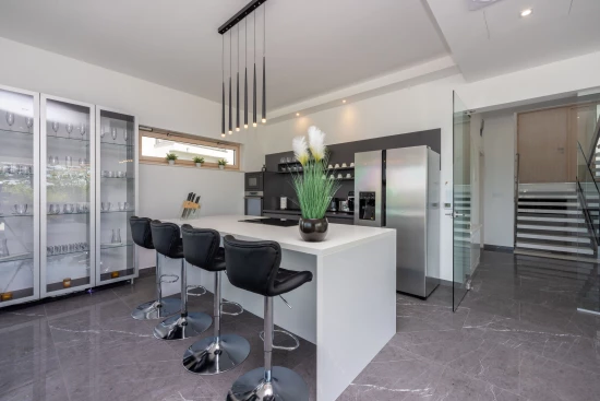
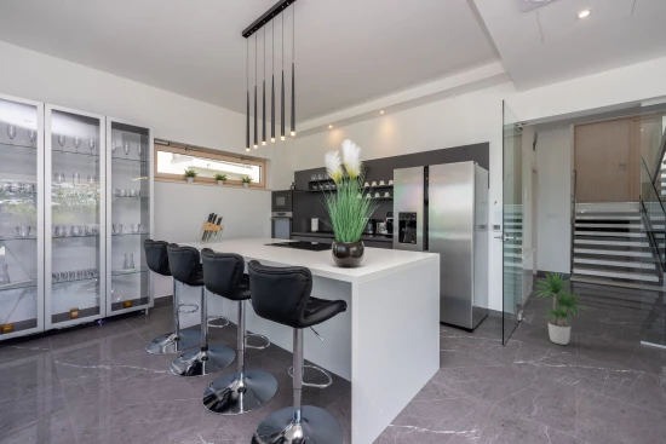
+ potted plant (559, 306)
